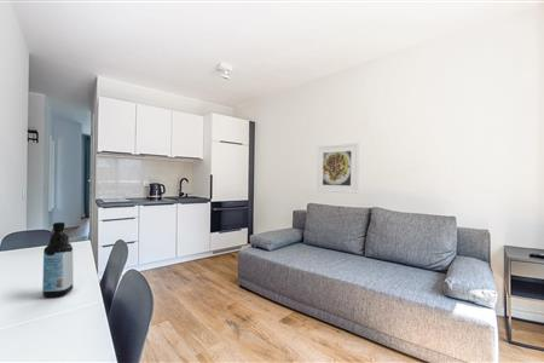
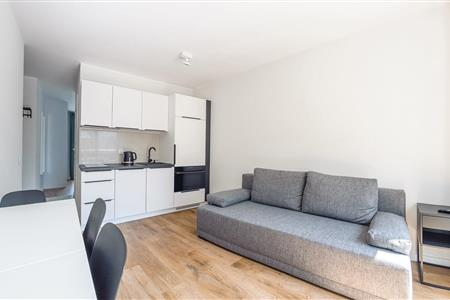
- water bottle (58, 258)
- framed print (336, 168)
